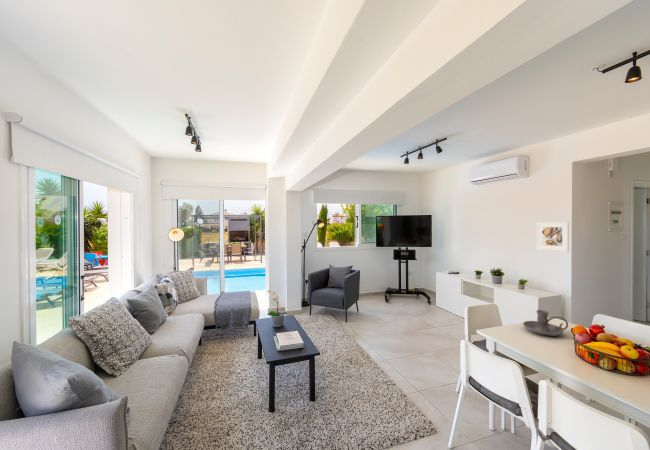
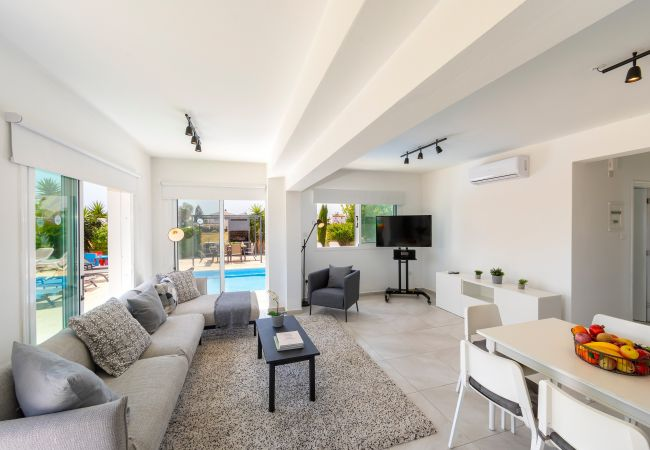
- candle holder (546, 321)
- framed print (552, 236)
